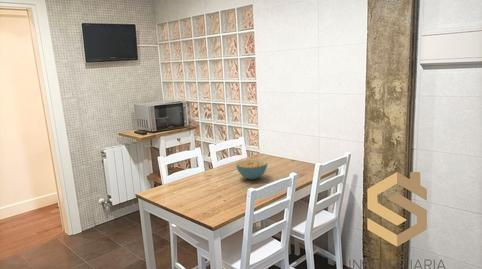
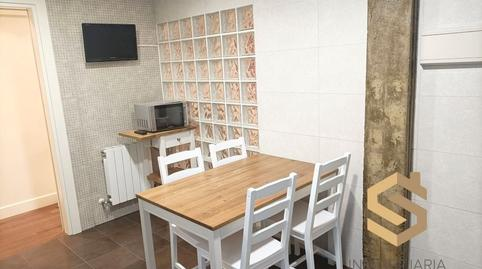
- cereal bowl (252, 170)
